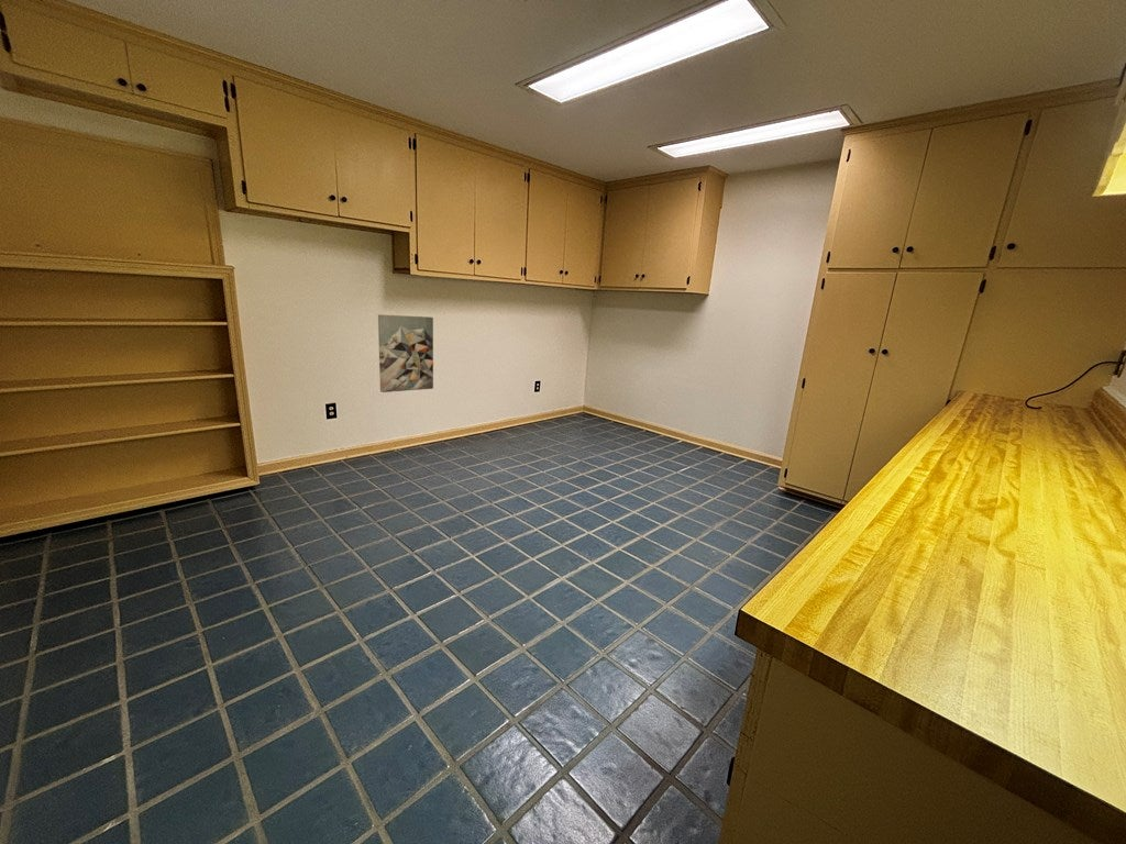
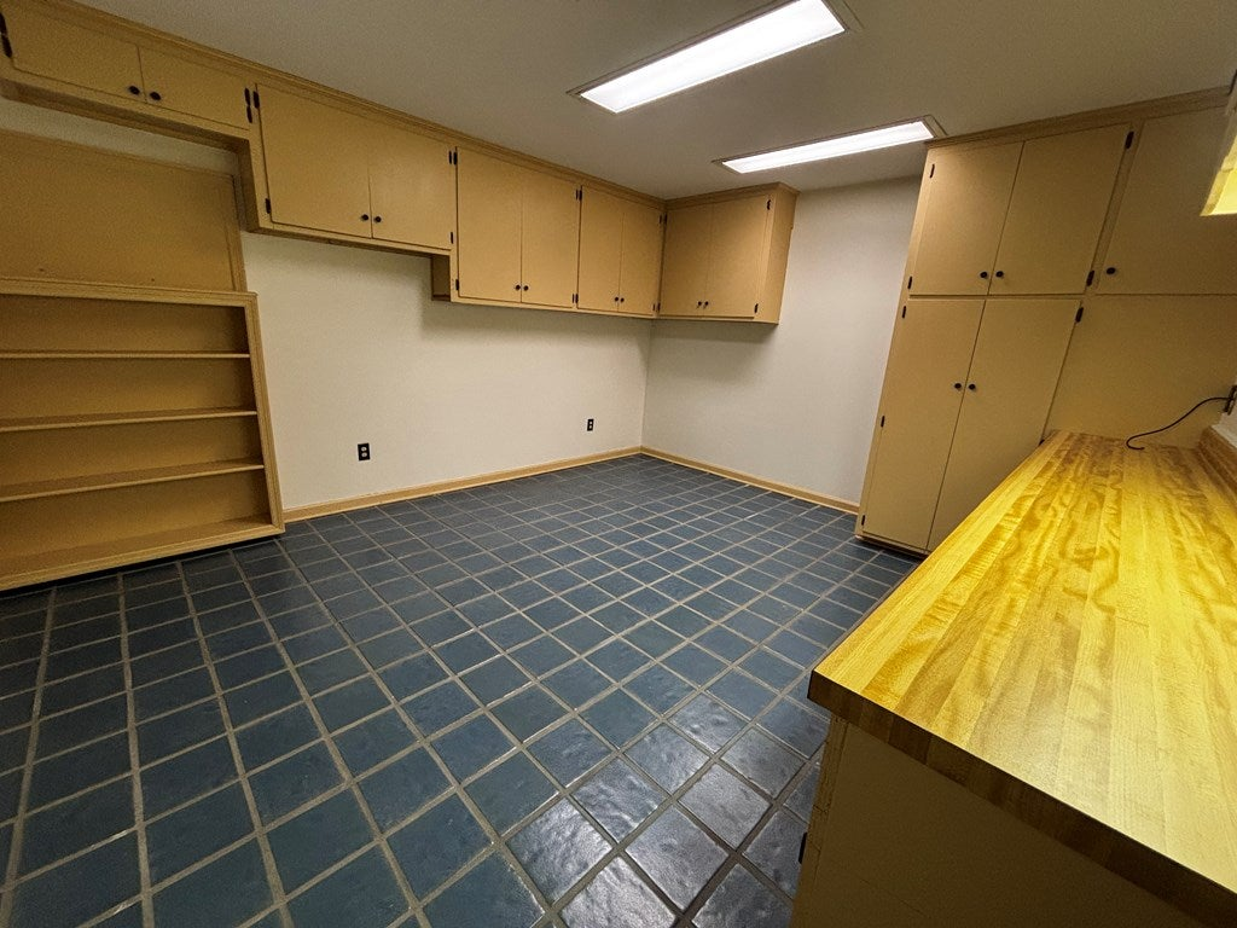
- wall art (407, 353)
